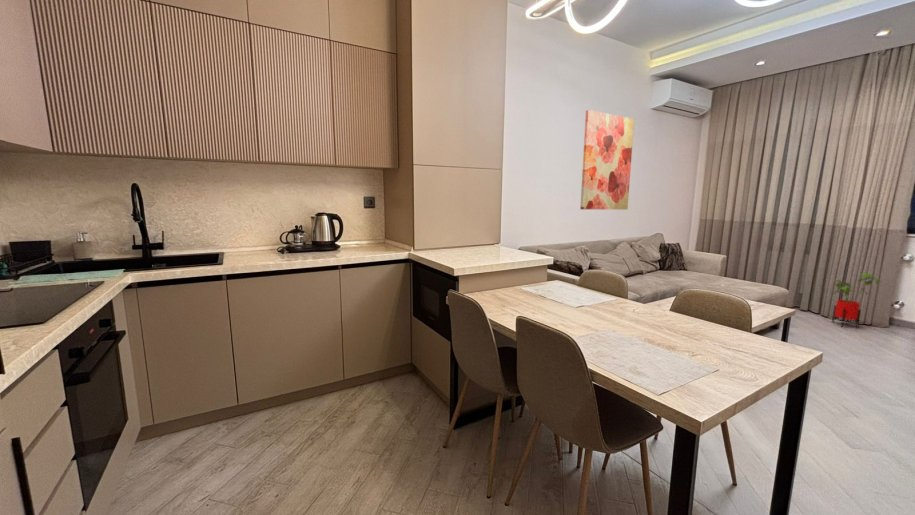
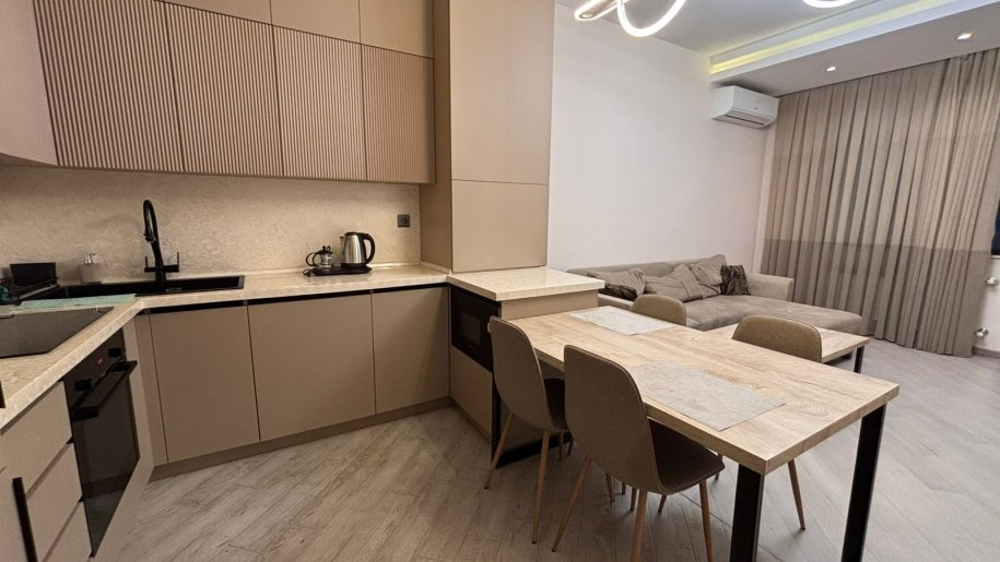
- house plant (851, 298)
- wall art (608, 163)
